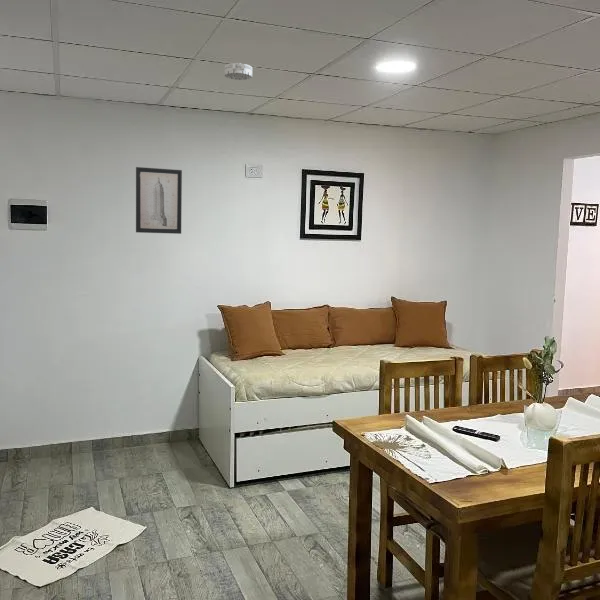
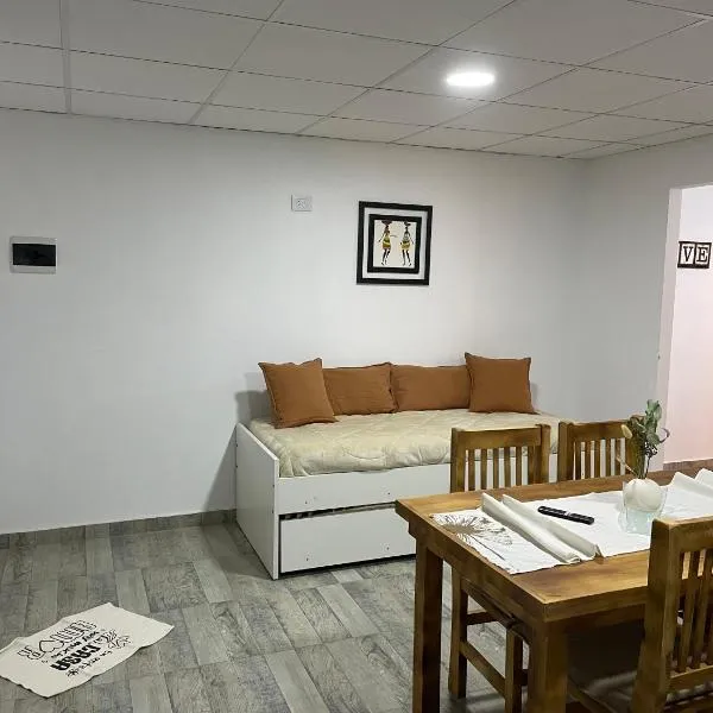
- wall art (159, 201)
- smoke detector (238, 71)
